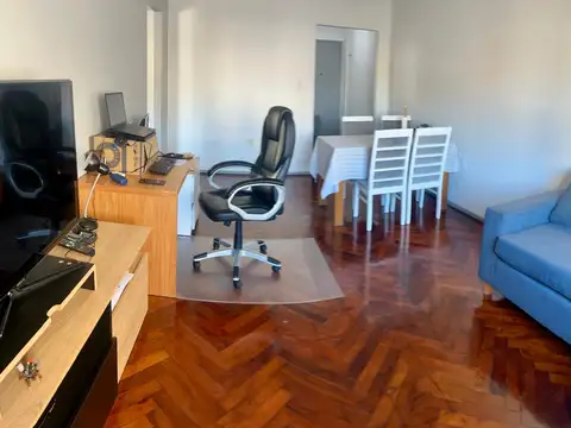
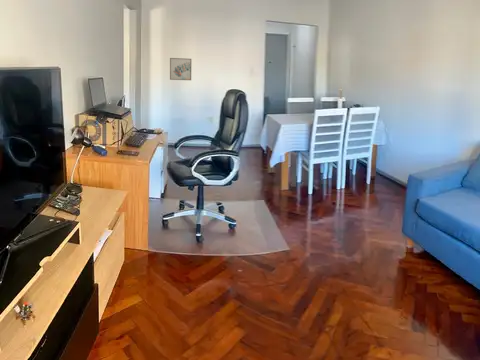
+ wall art (180, 69)
